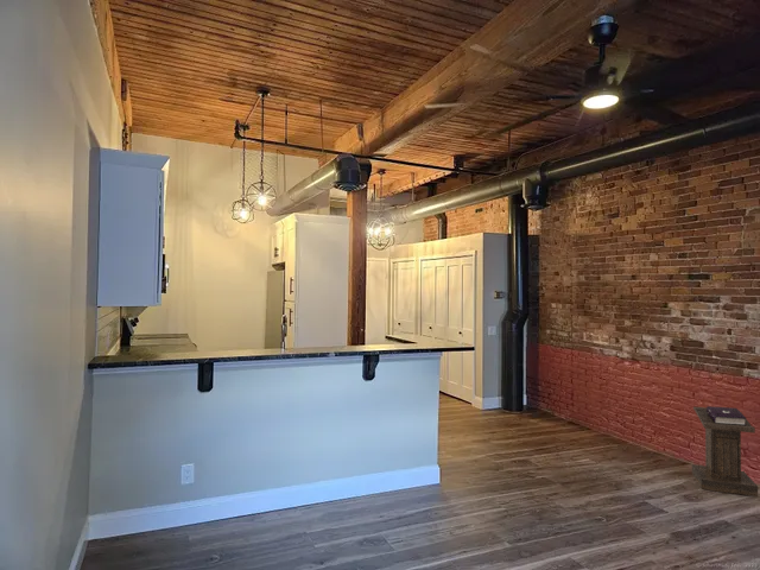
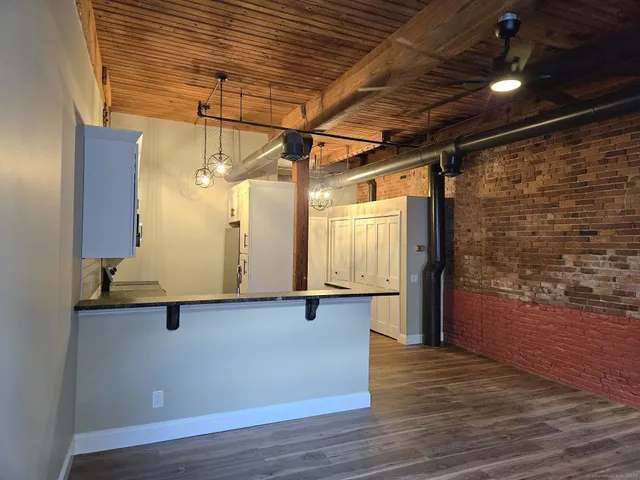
- lectern (722, 445)
